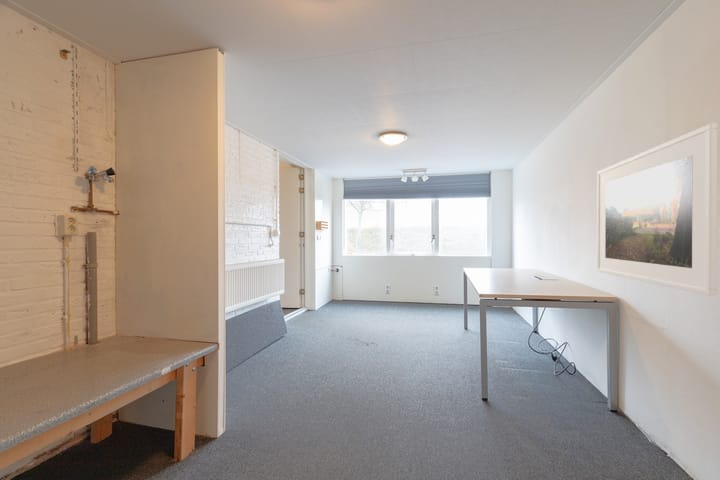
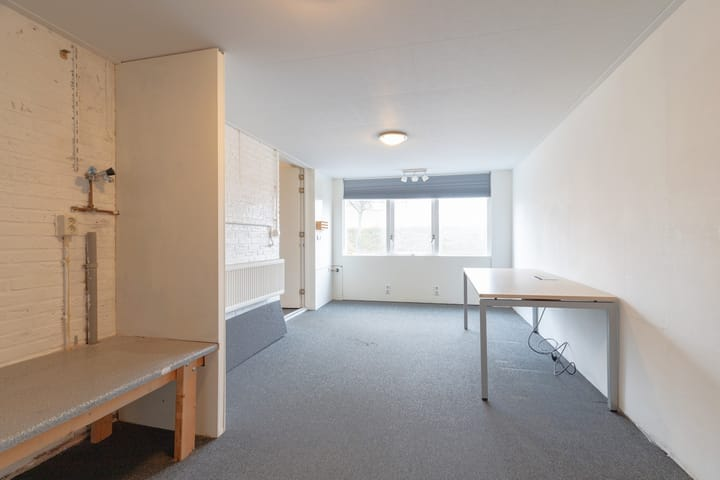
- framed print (640, 217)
